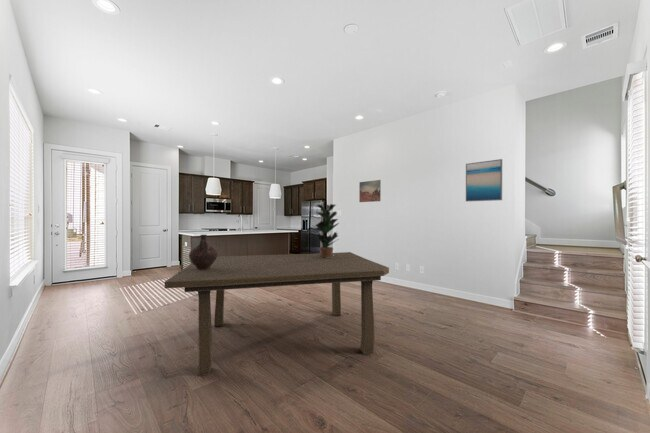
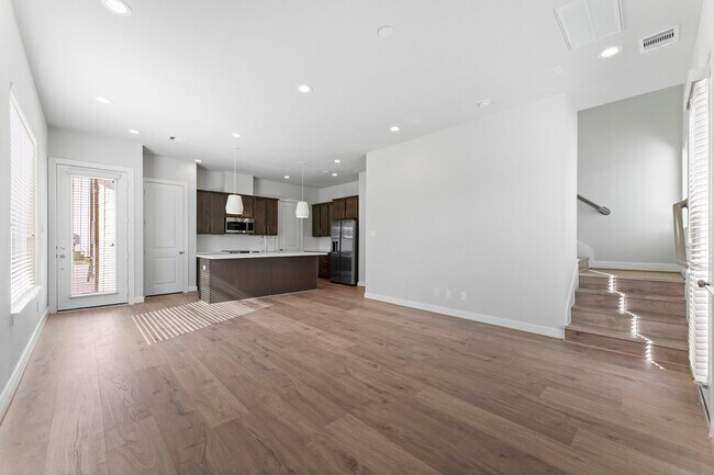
- wall art (369, 191)
- wall art (483, 181)
- potted plant (323, 230)
- ceramic jug (203, 251)
- dining table (284, 285)
